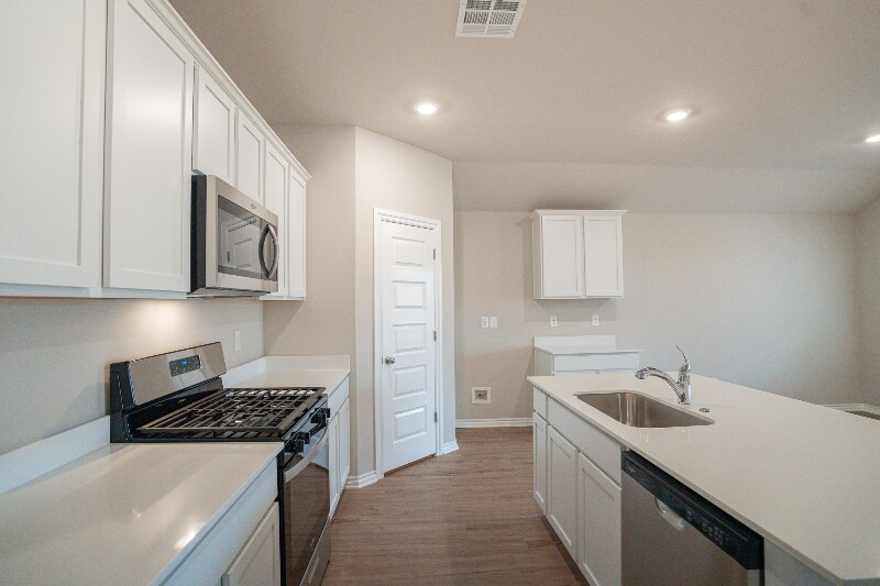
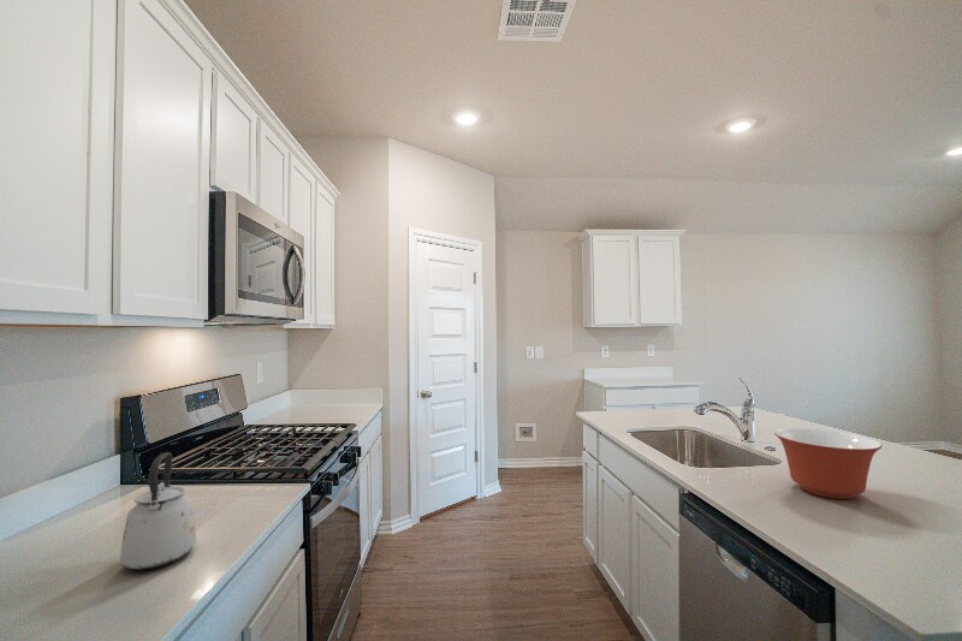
+ kettle (164, 501)
+ mixing bowl (825, 463)
